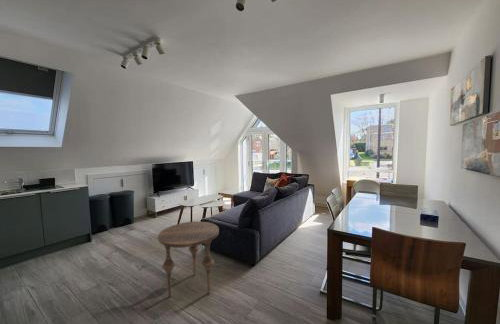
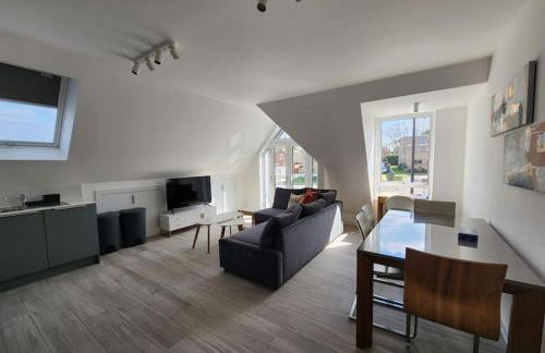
- side table (193, 259)
